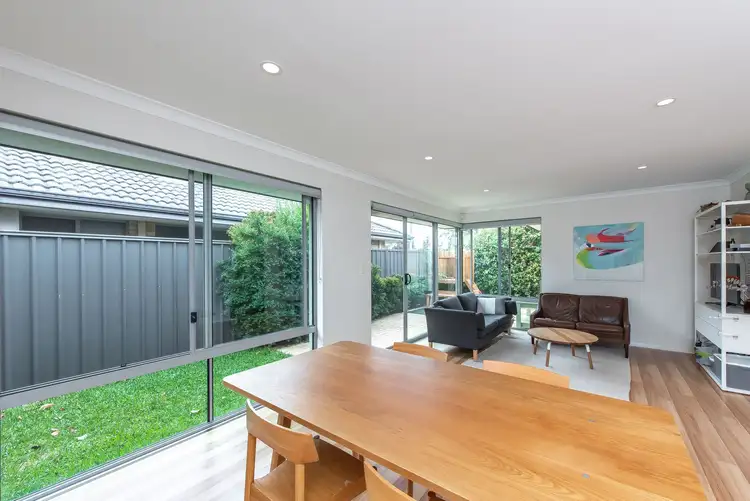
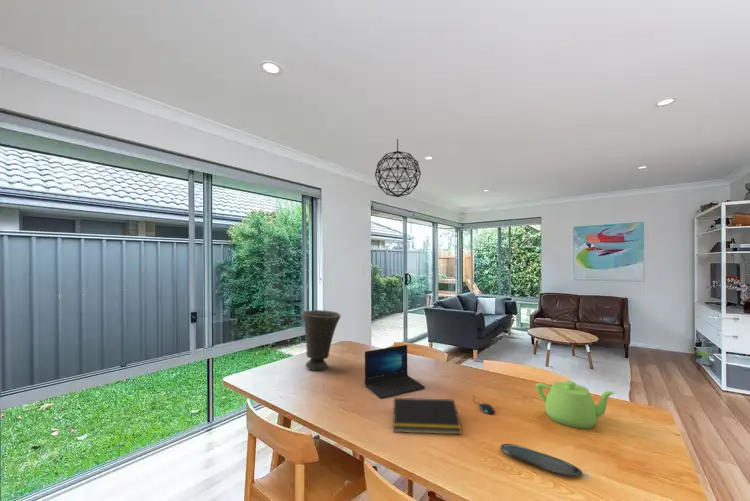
+ teapot (573, 400)
+ oval tray (538, 458)
+ laptop (394, 369)
+ notepad (425, 414)
+ pendant light (397, 168)
+ mouse (483, 403)
+ vase (321, 339)
